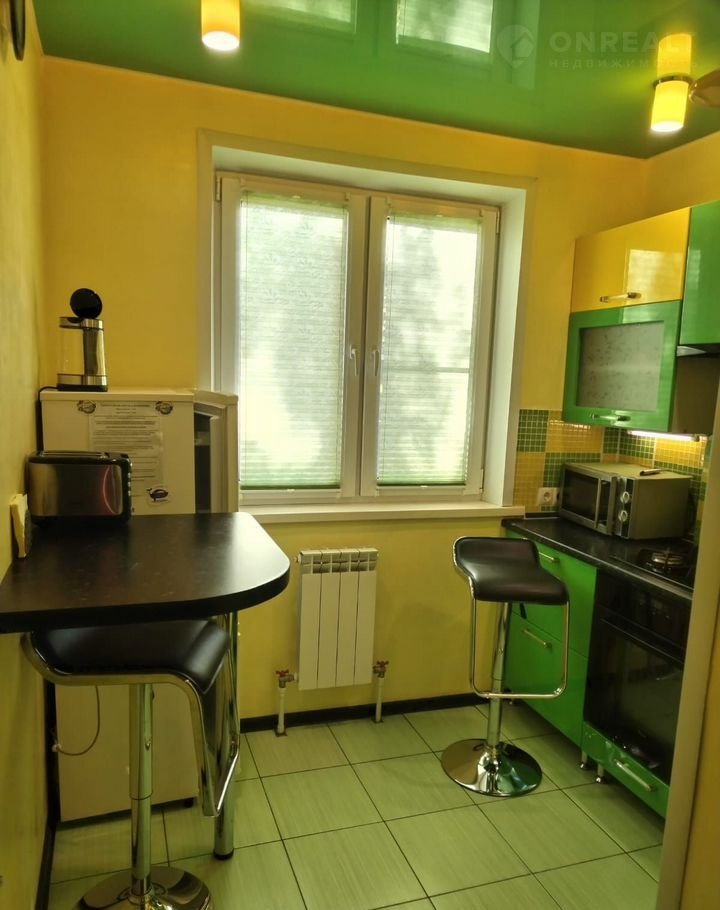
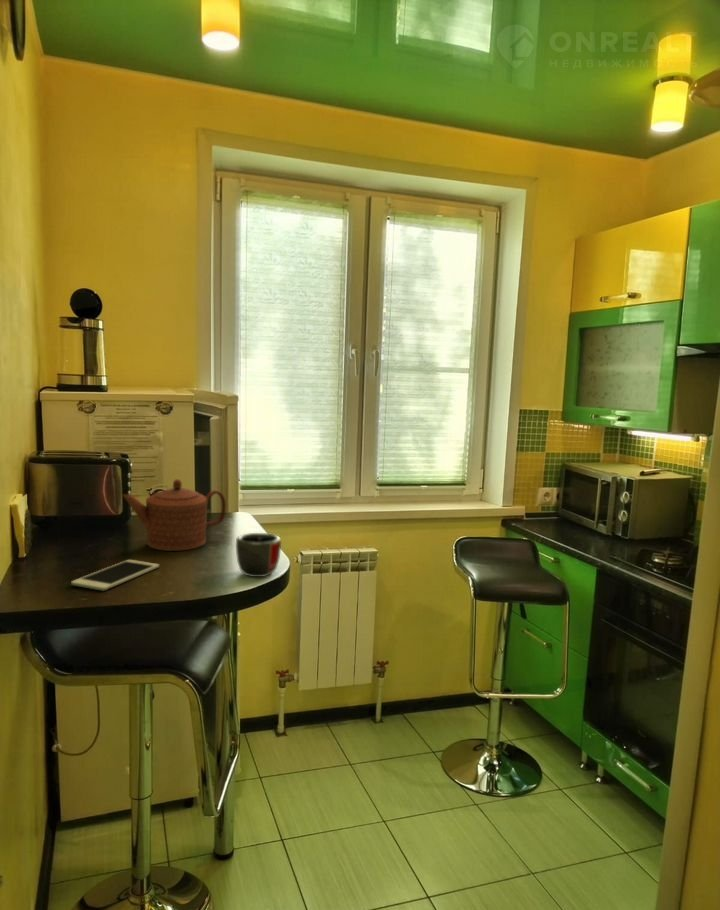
+ teapot (176, 511)
+ cell phone (117, 574)
+ mug (261, 553)
